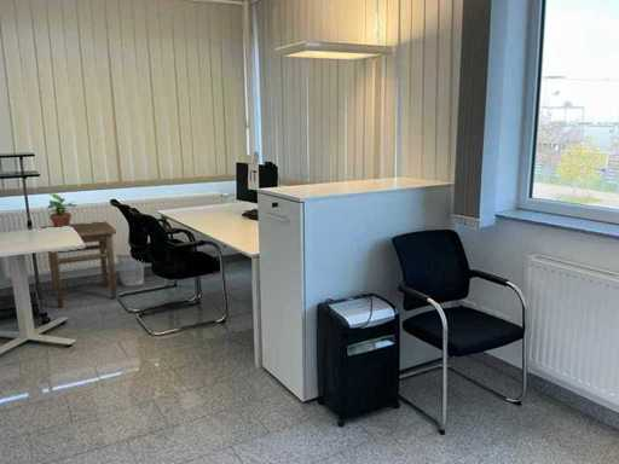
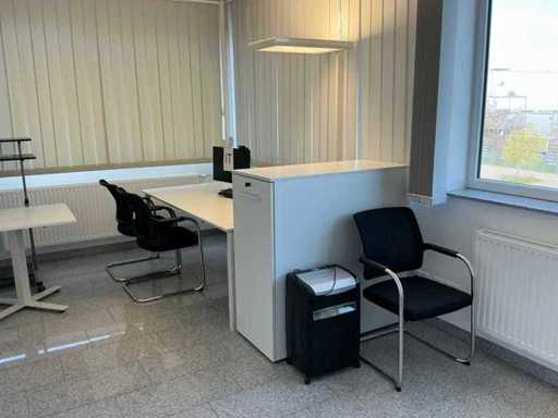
- side table (81, 260)
- potted plant (63, 211)
- wastebasket (131, 267)
